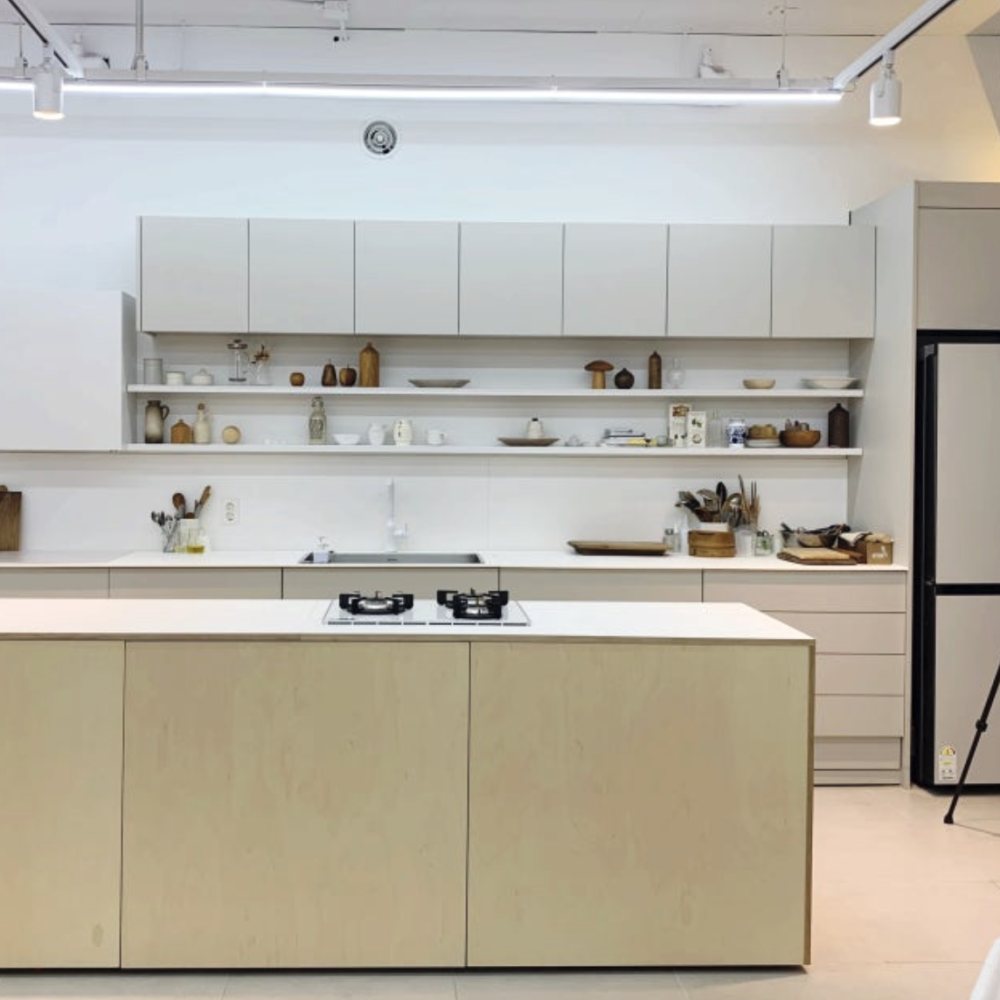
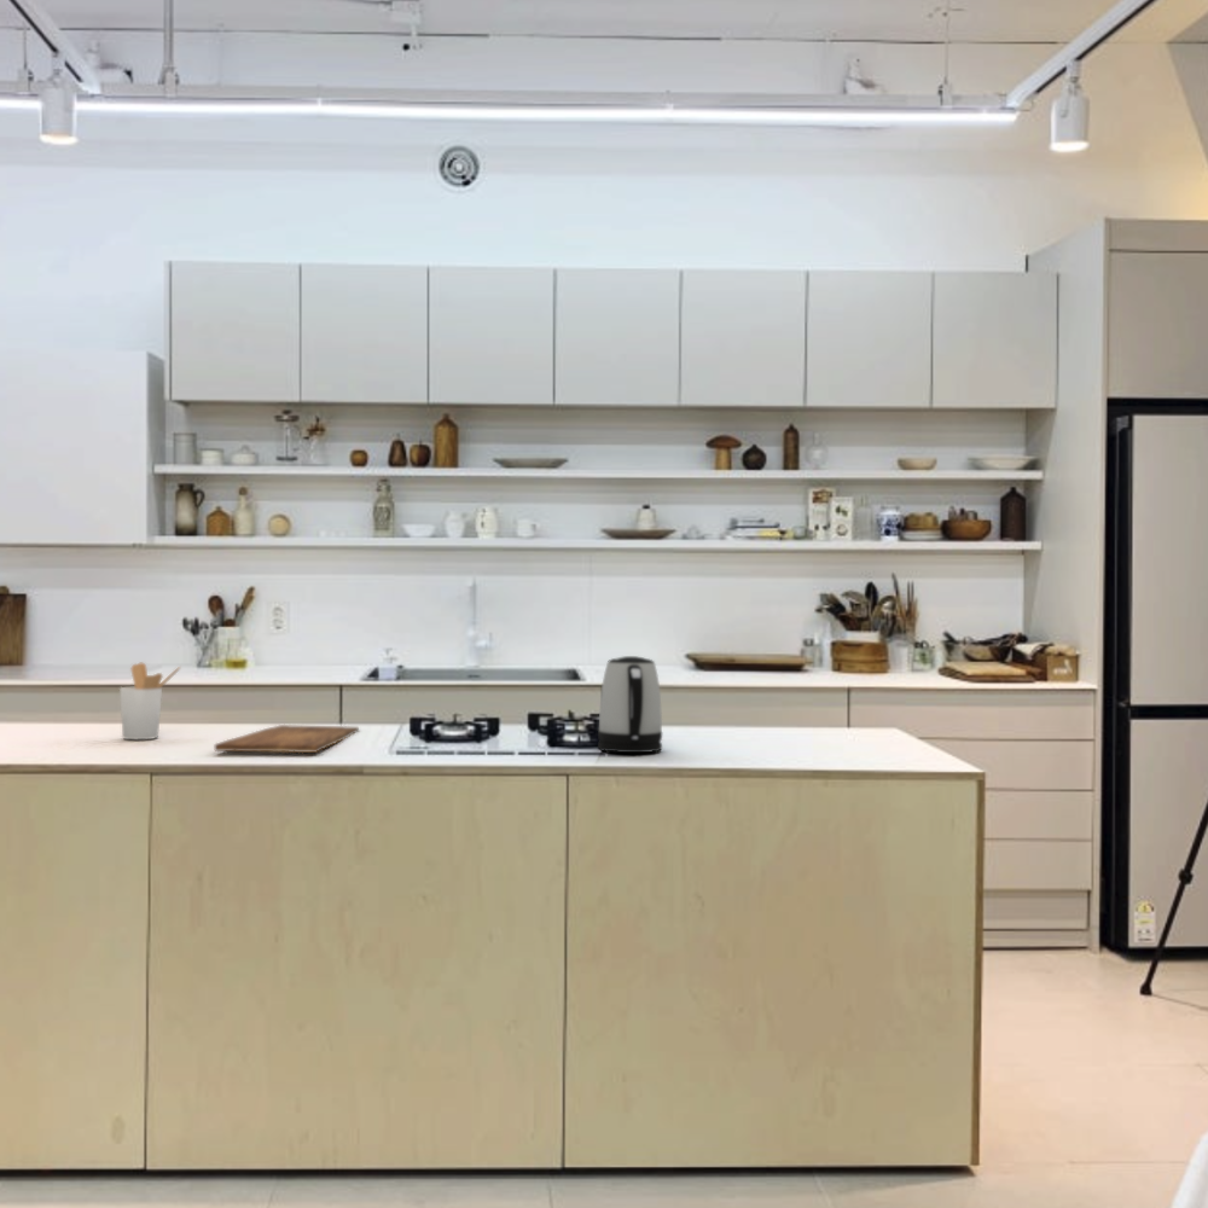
+ cutting board (292, 737)
+ kettle (631, 703)
+ utensil holder (151, 699)
